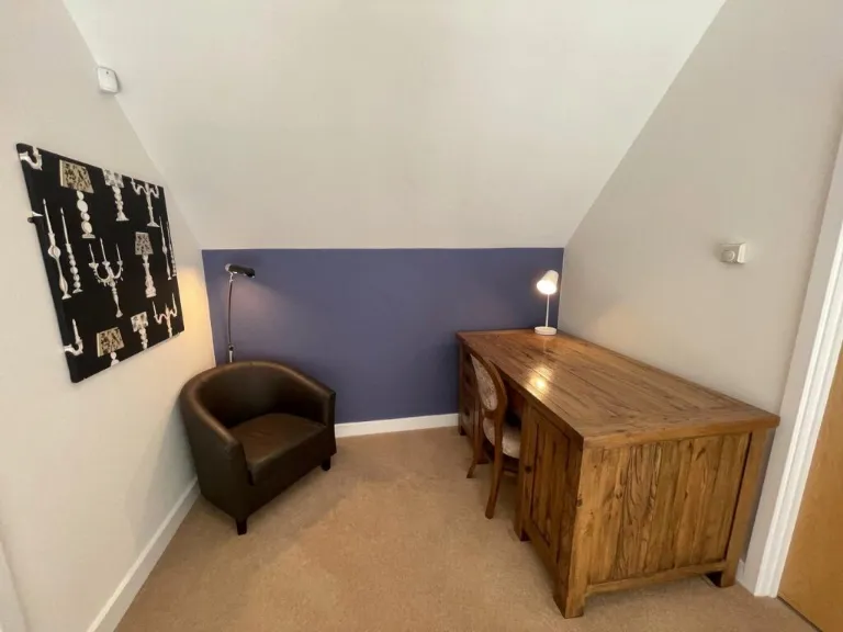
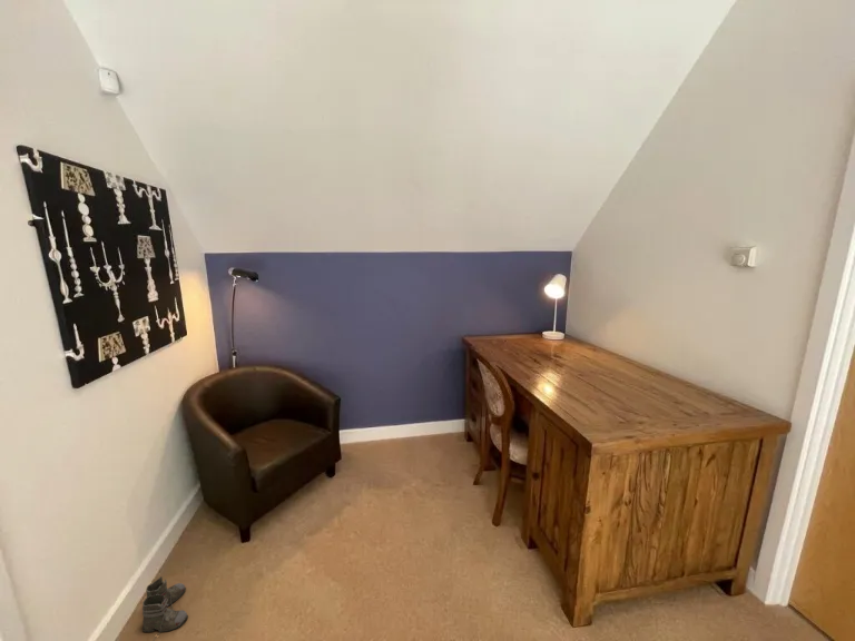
+ boots (165, 601)
